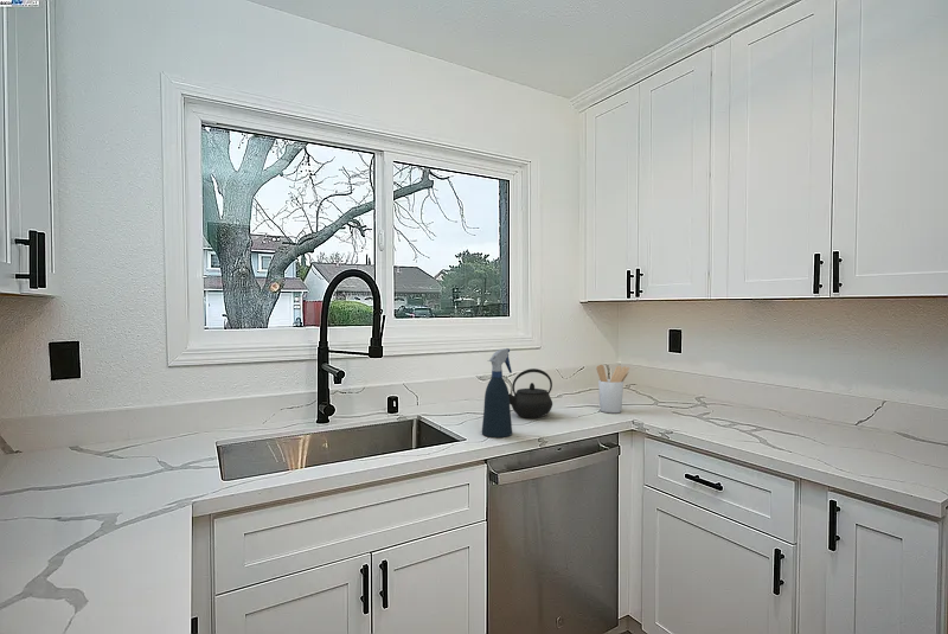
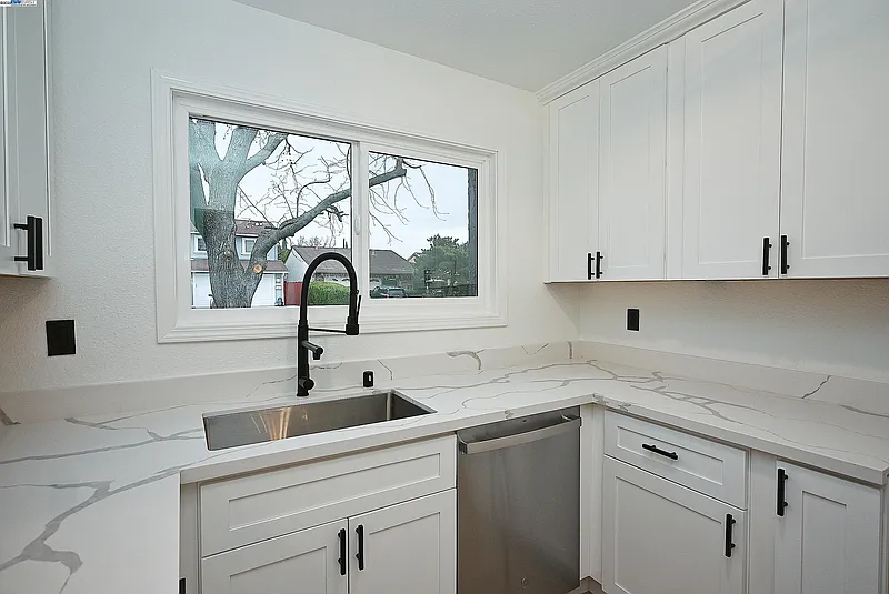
- spray bottle (497, 391)
- kettle (529, 392)
- utensil holder (614, 388)
